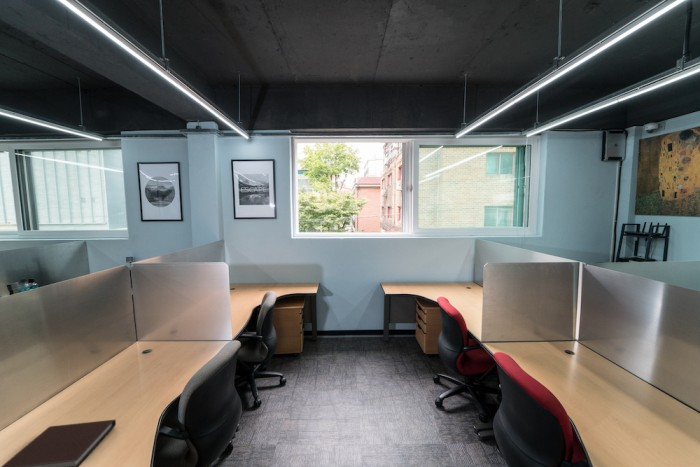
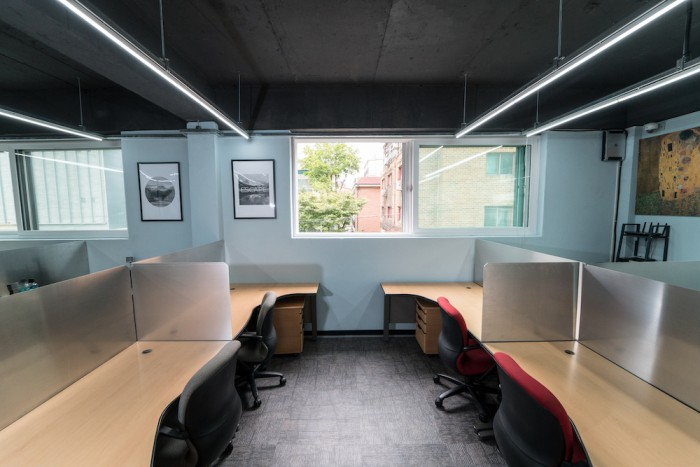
- notebook (63, 445)
